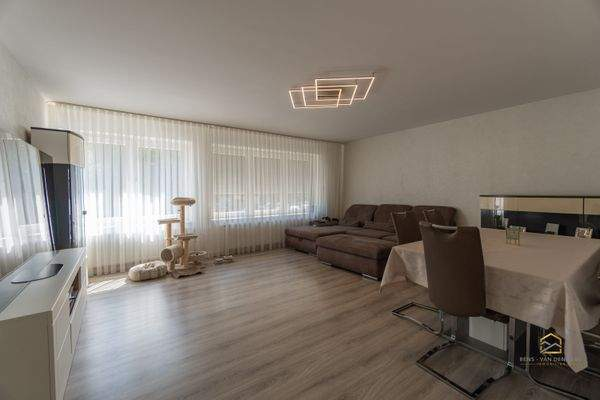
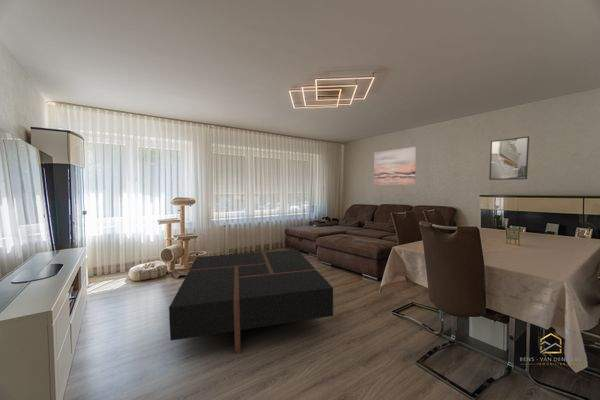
+ coffee table (253, 290)
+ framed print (508, 159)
+ wall art (393, 167)
